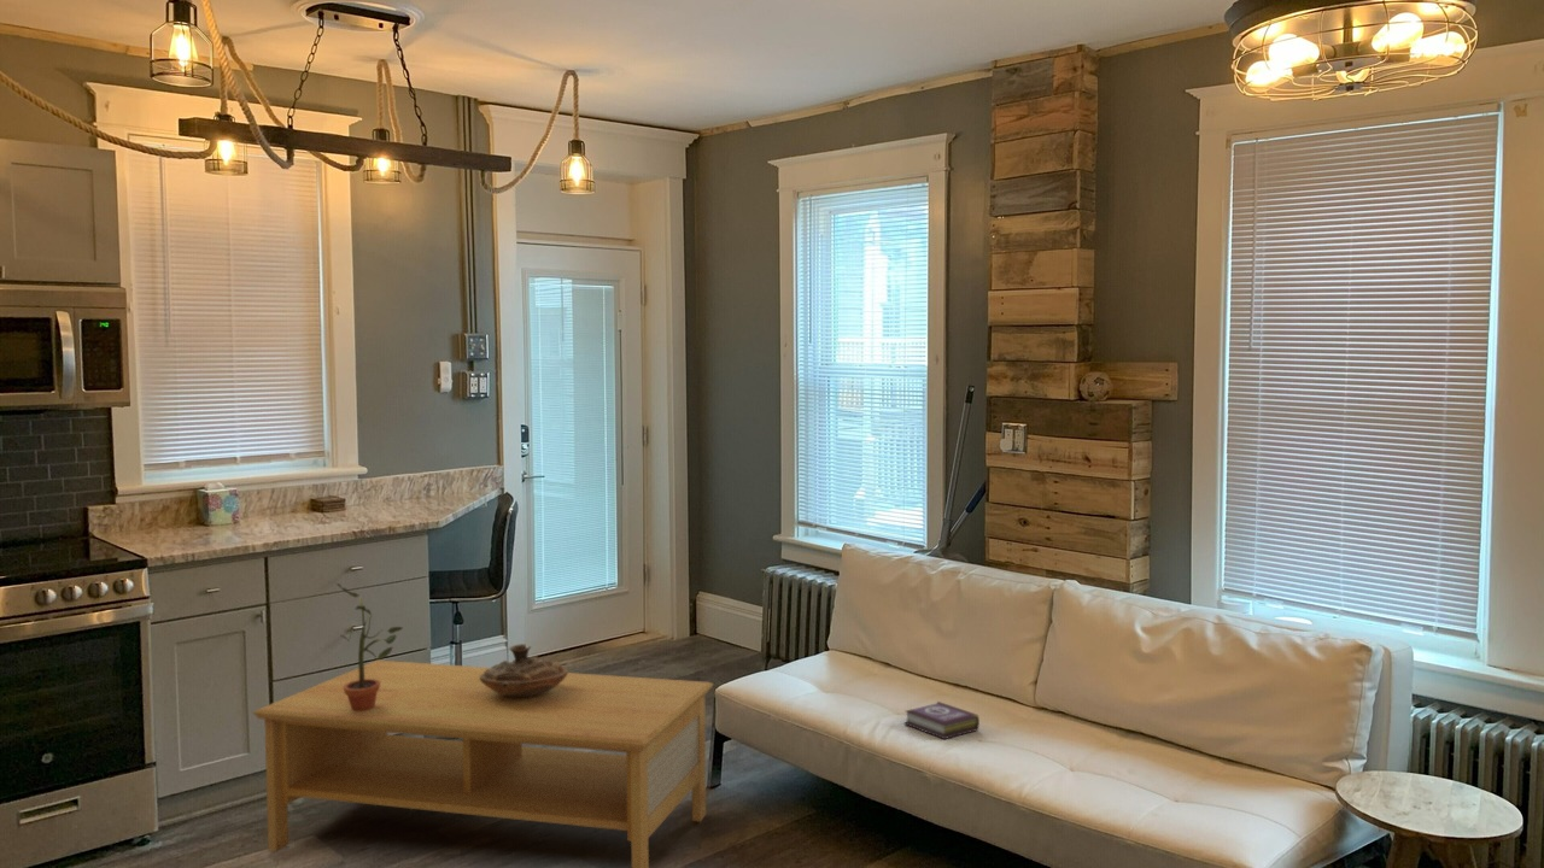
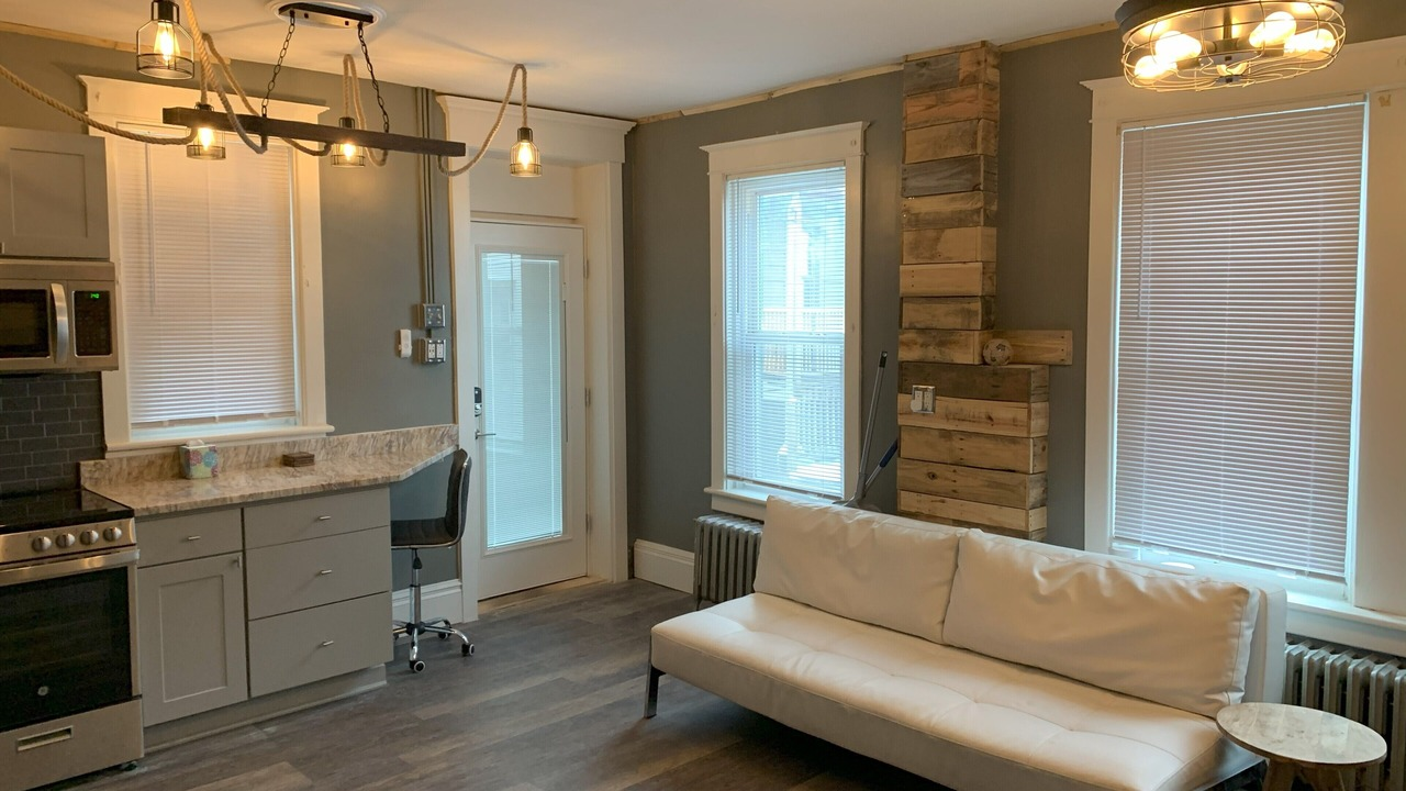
- coffee table (493, 763)
- potted plant (361, 649)
- decorative bowl (524, 669)
- book (941, 719)
